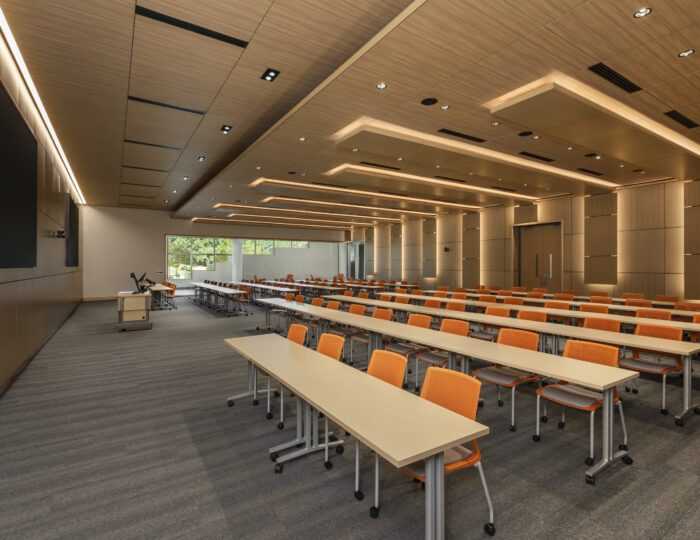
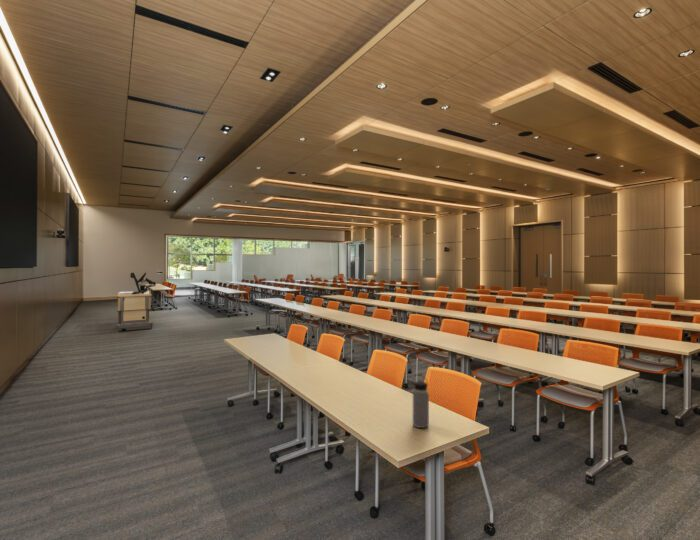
+ water bottle (420, 400)
